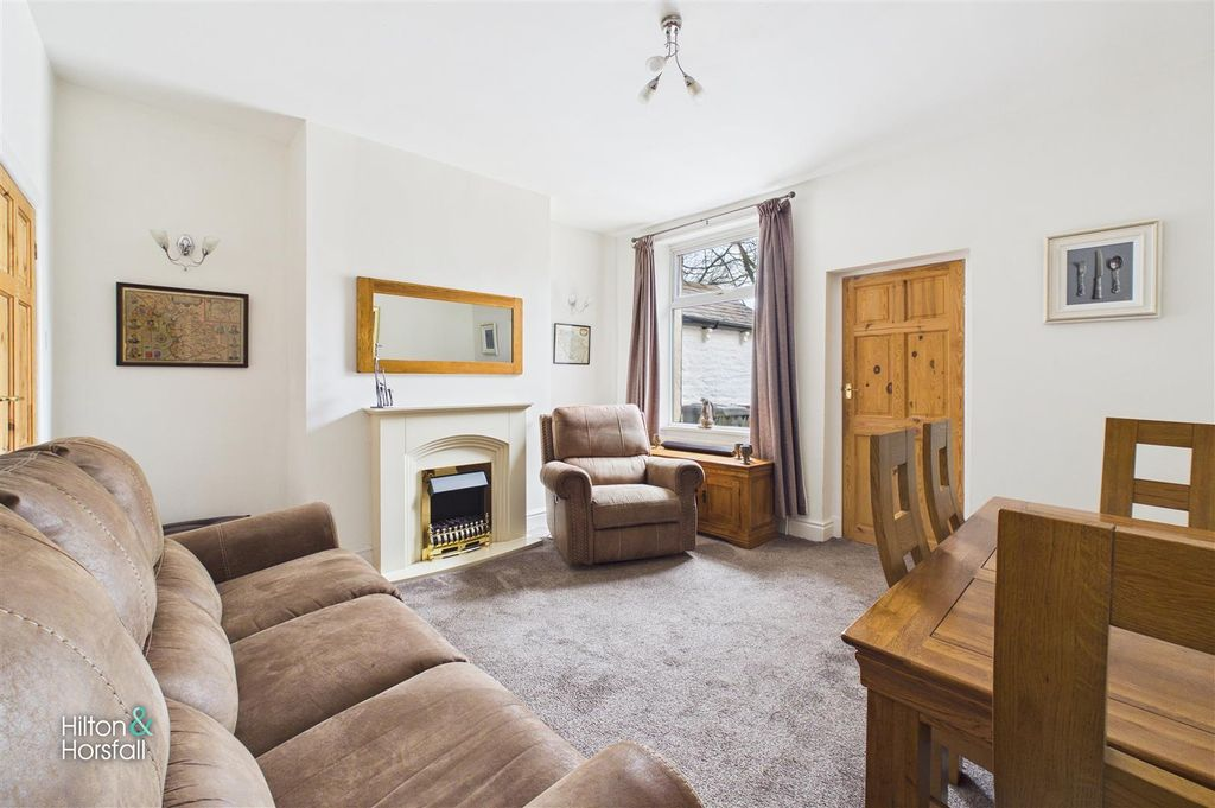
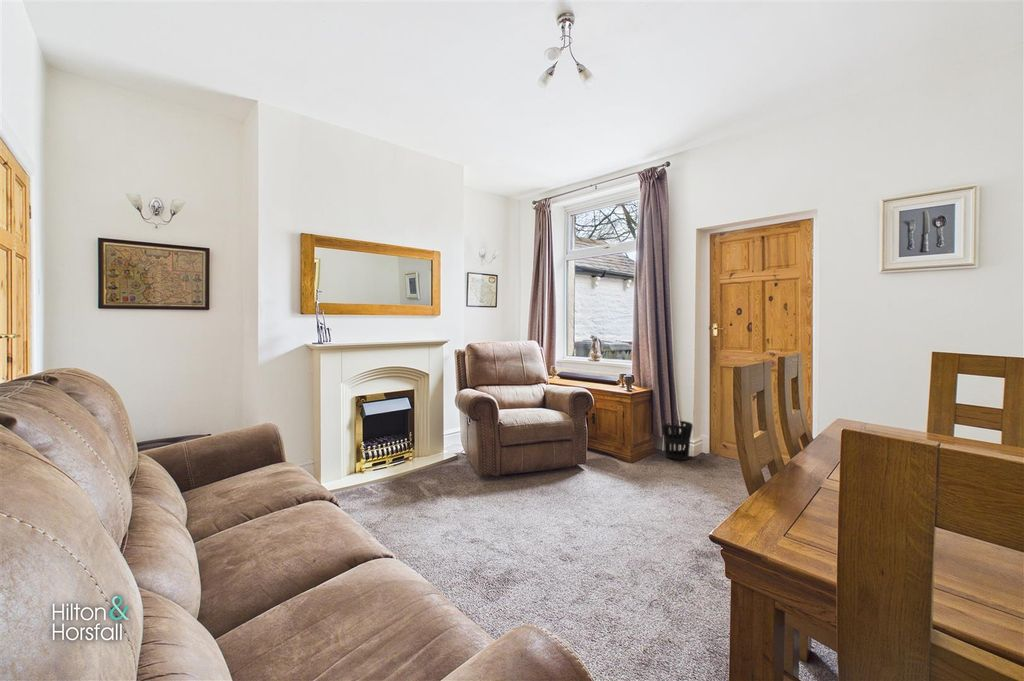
+ wastebasket (676, 439)
